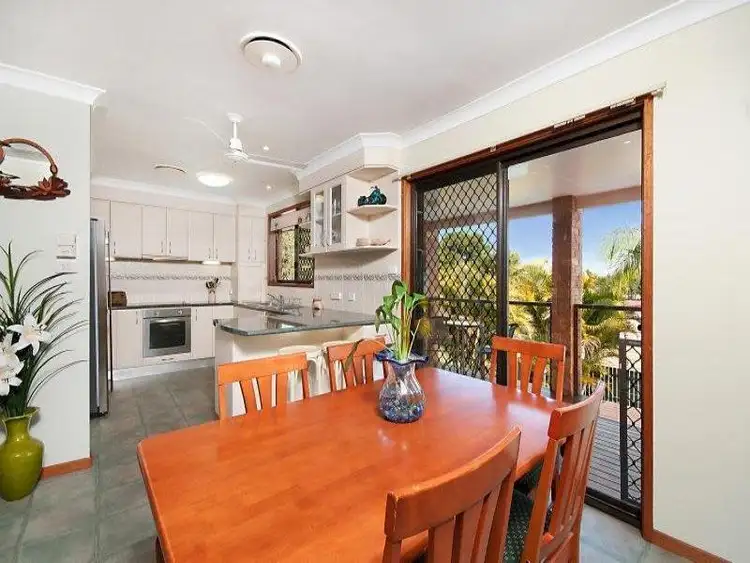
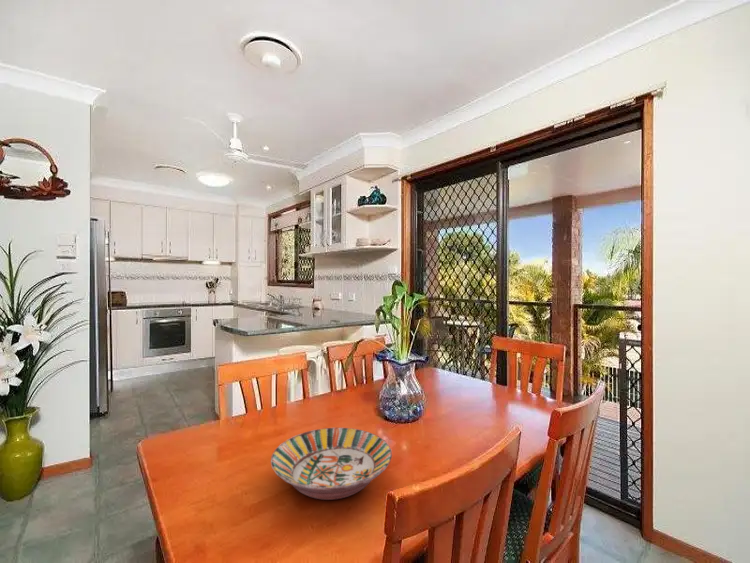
+ serving bowl (332, 467)
